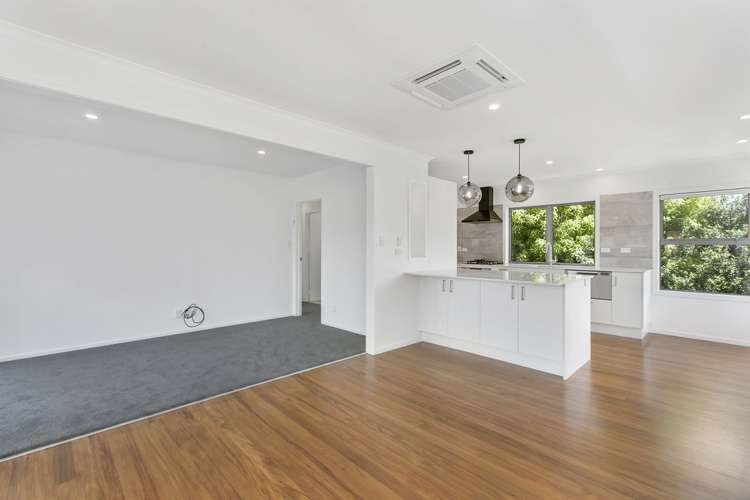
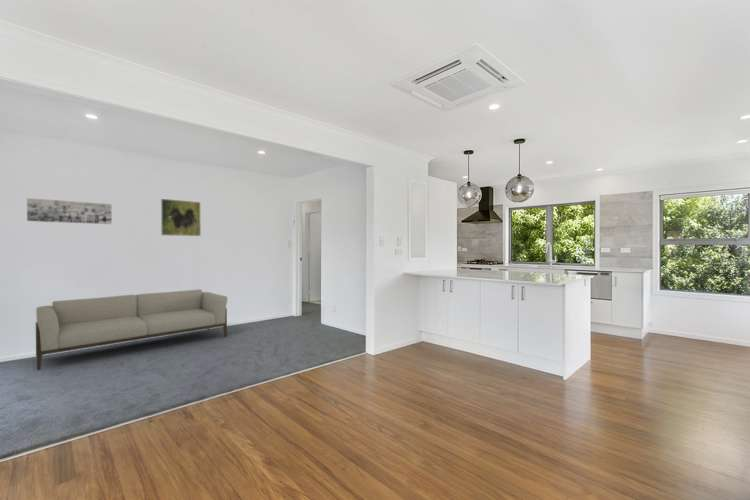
+ wall art (71, 212)
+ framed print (181, 218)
+ sofa (141, 320)
